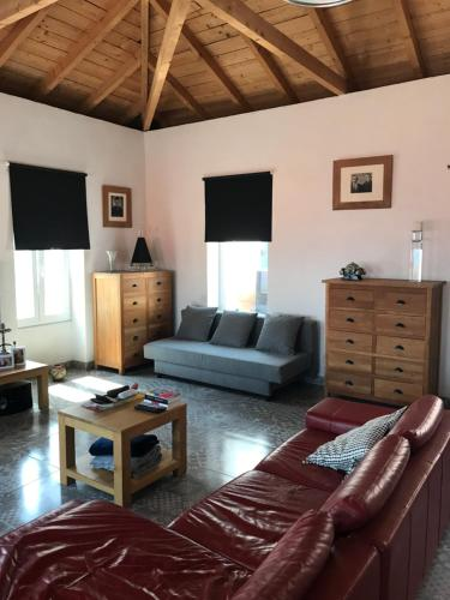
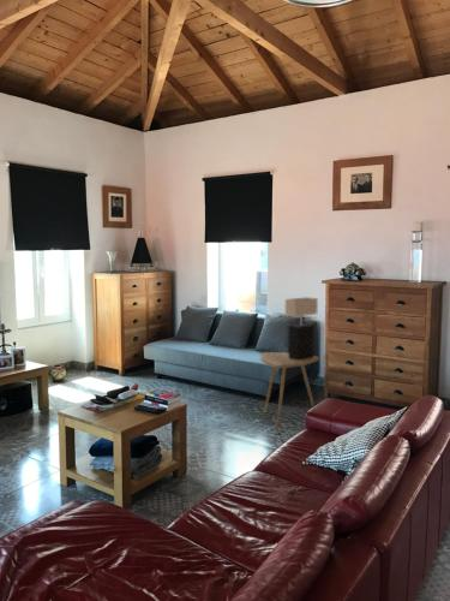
+ table lamp (301, 328)
+ side table (282, 388)
